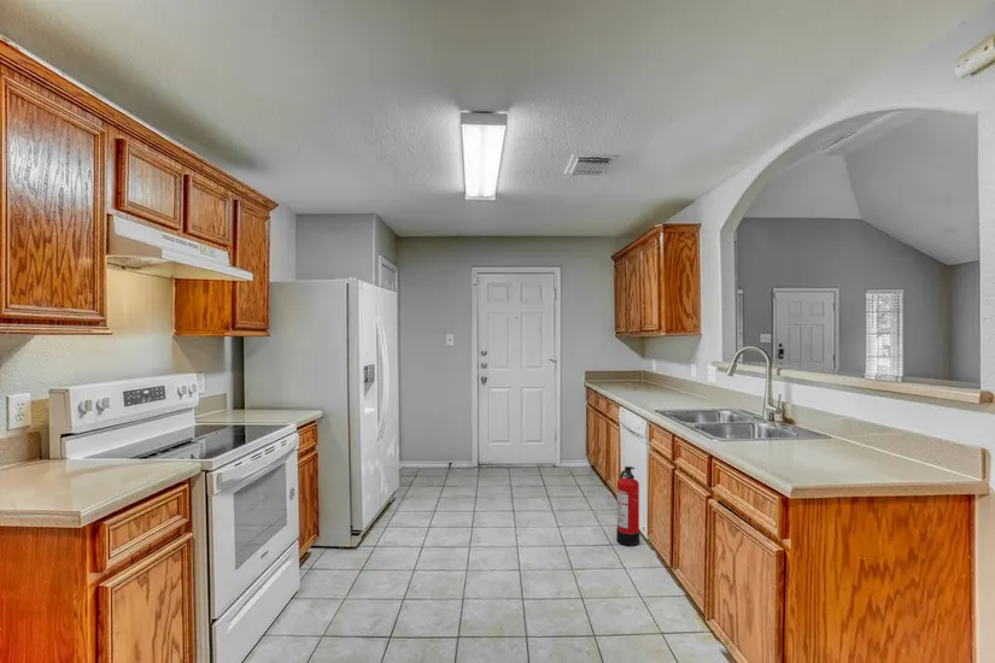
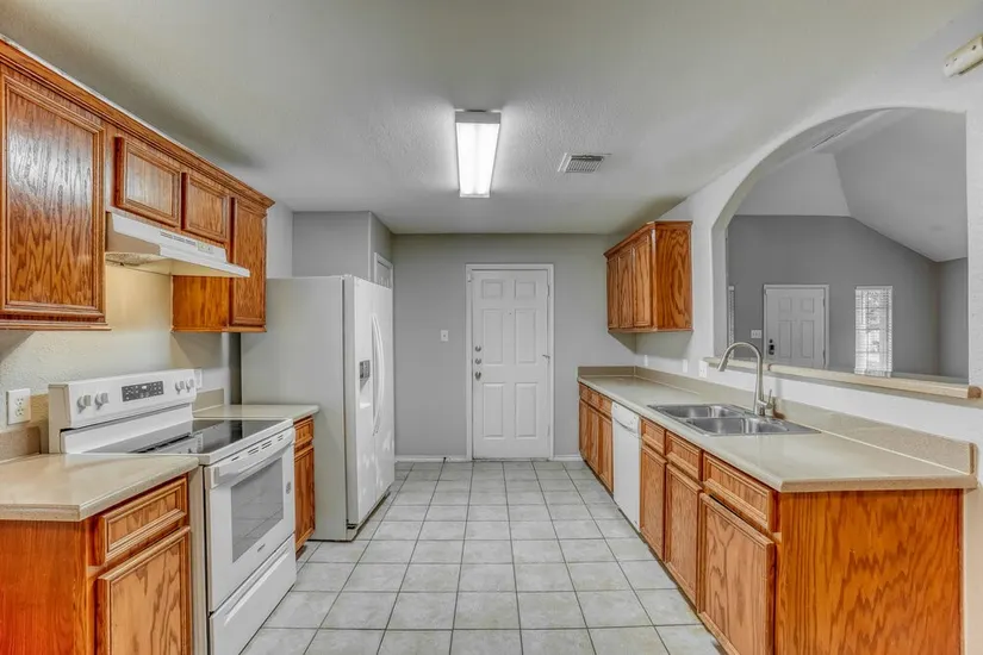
- fire extinguisher (626, 500)
